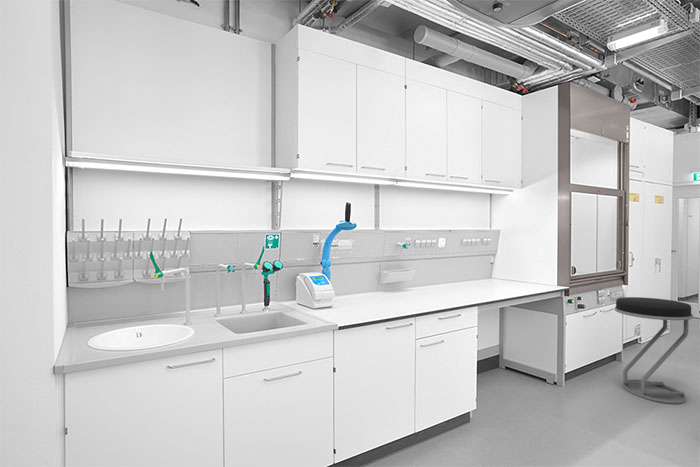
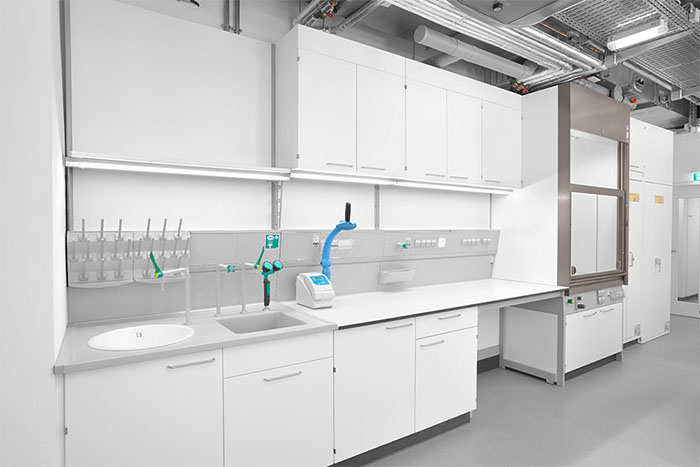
- stool (650, 346)
